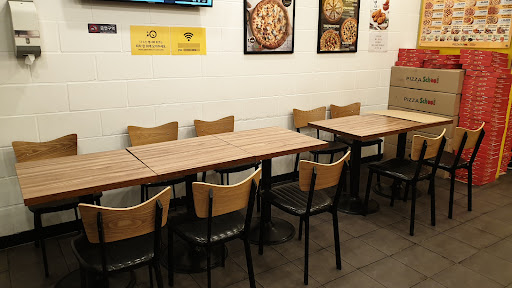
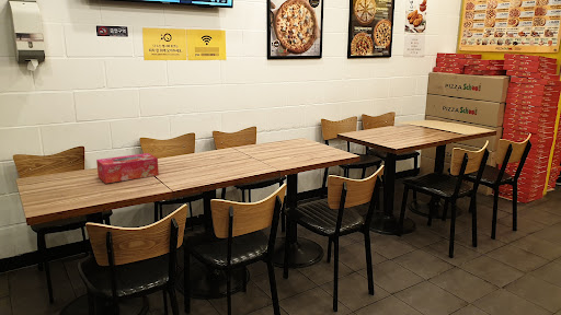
+ tissue box (127, 167)
